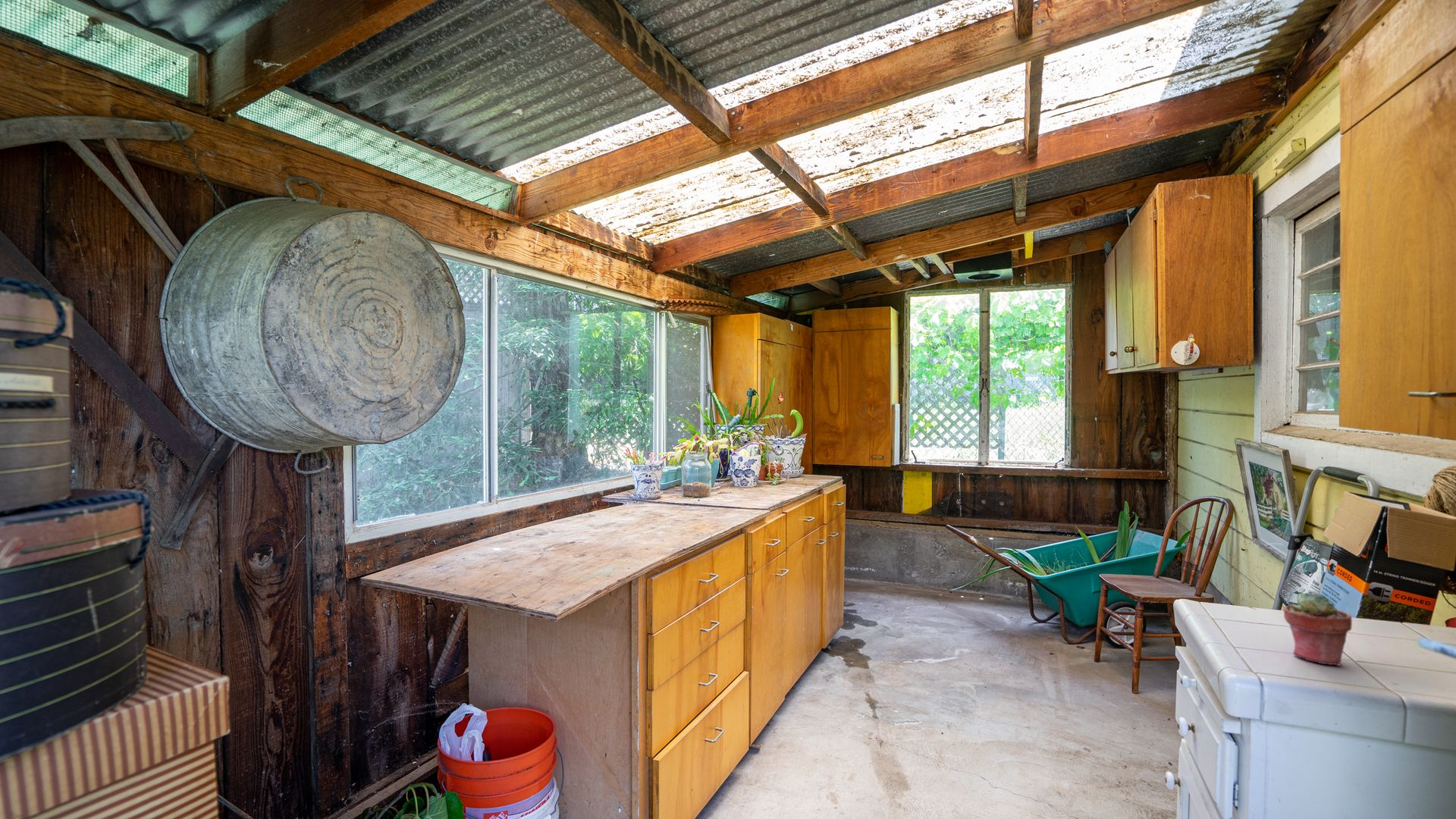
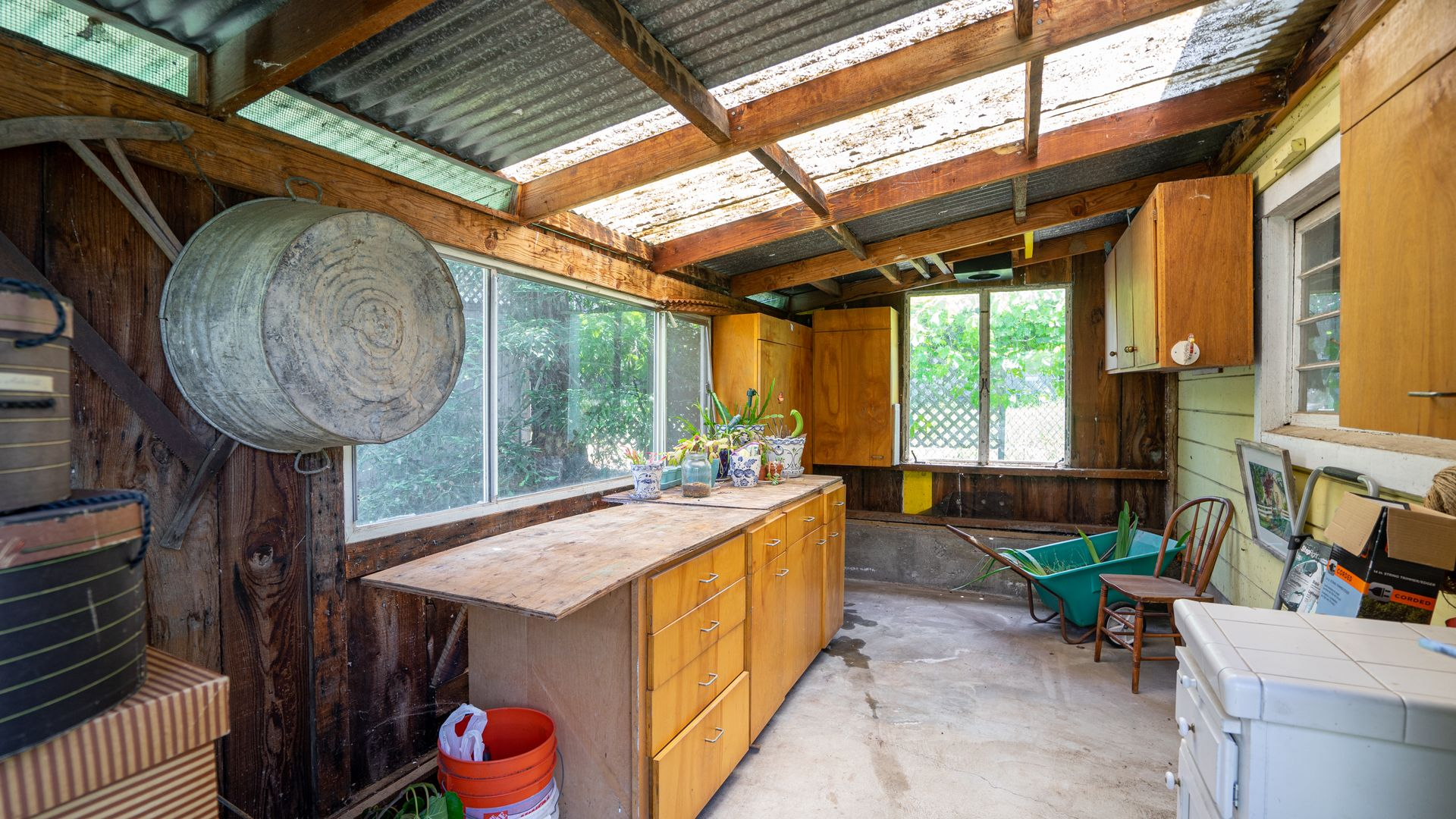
- potted succulent (1316, 625)
